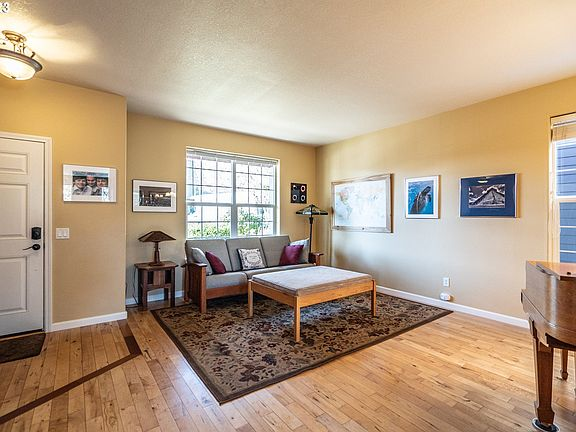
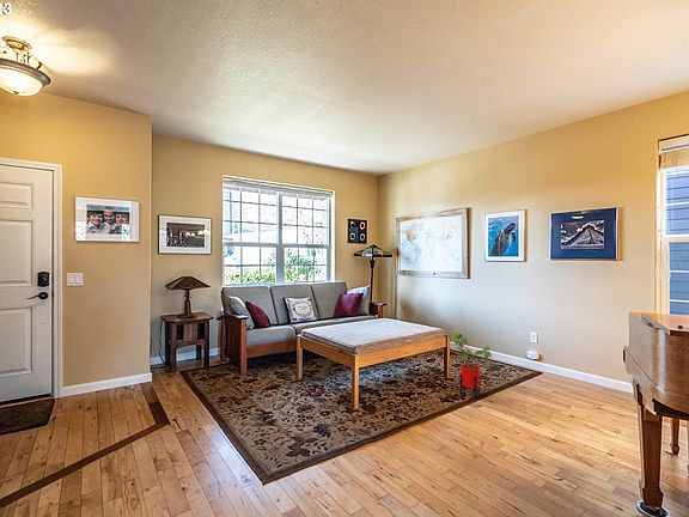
+ house plant (467, 363)
